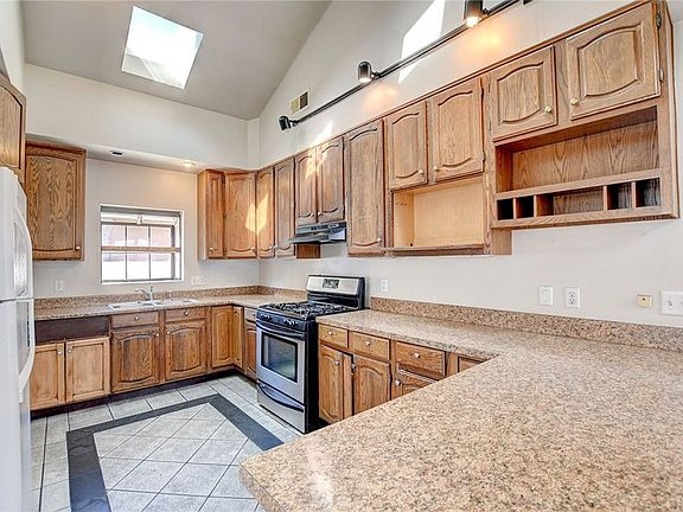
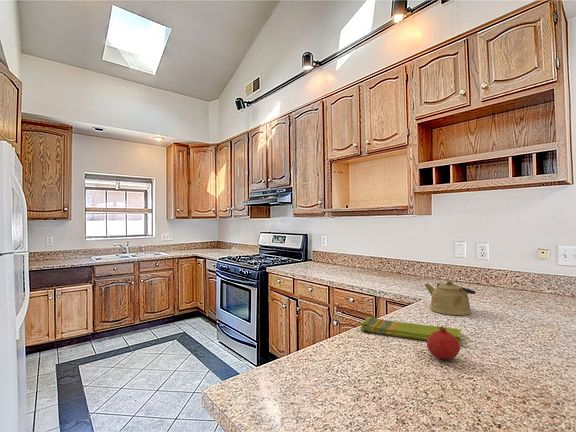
+ fruit (443, 342)
+ kettle (446, 294)
+ dish towel (409, 328)
